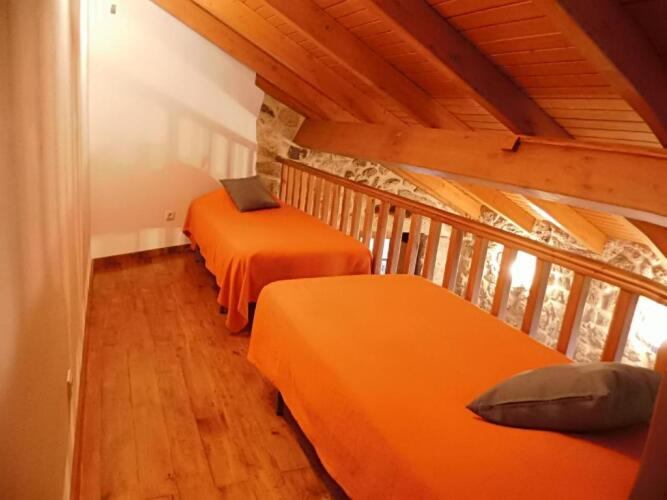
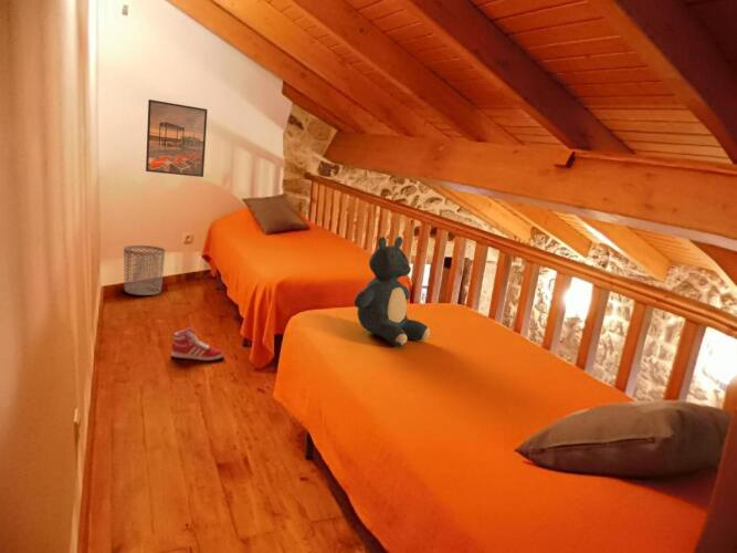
+ sneaker (198, 343)
+ waste bin (144, 270)
+ teddy bear (397, 289)
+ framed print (177, 139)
